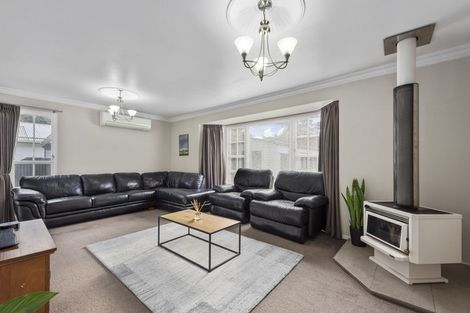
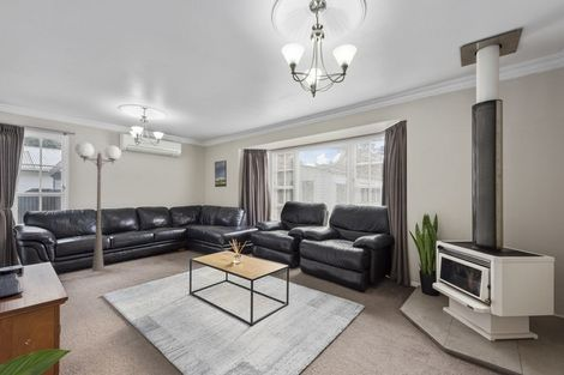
+ floor lamp (98, 206)
